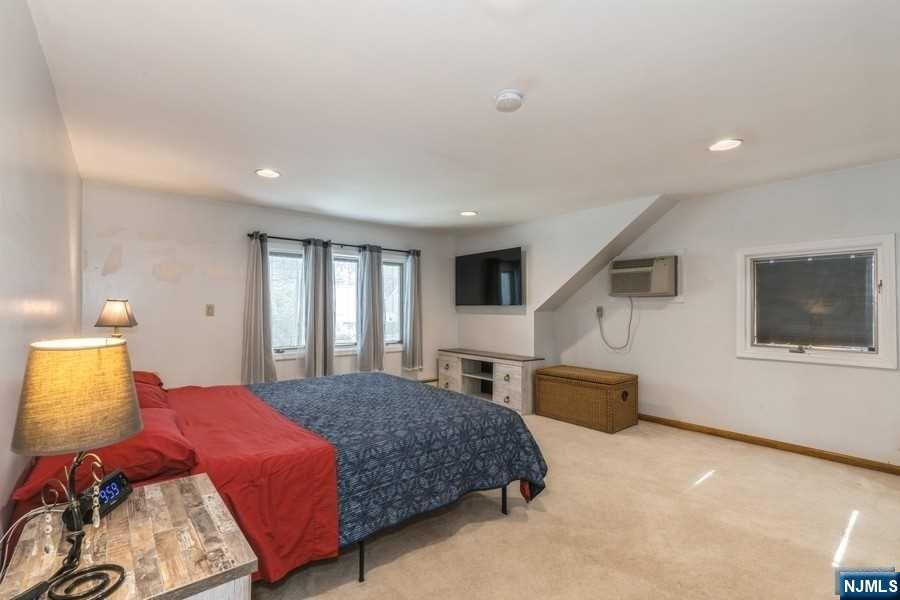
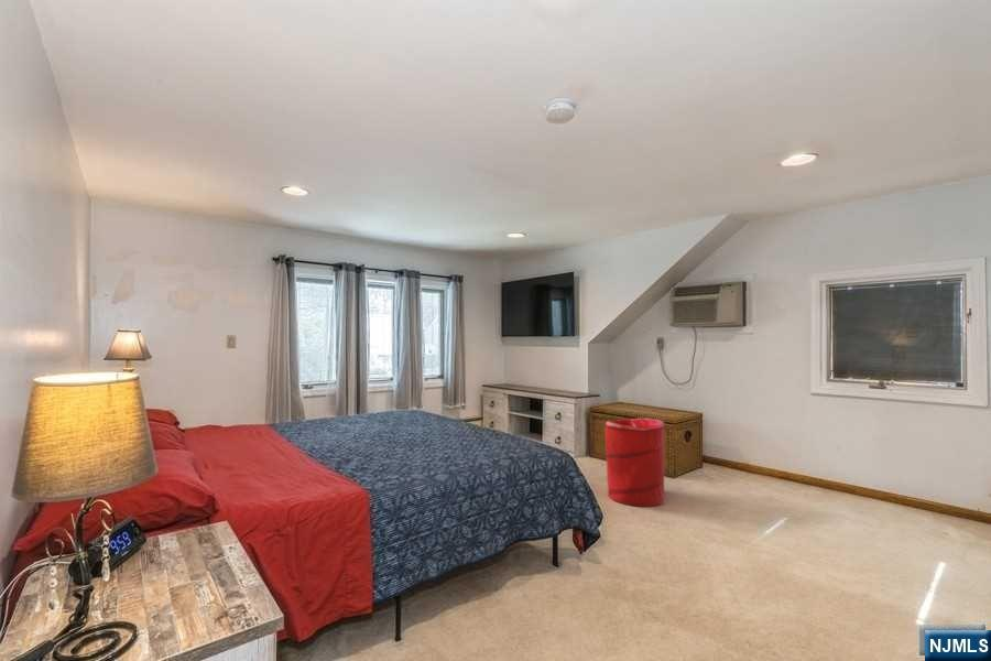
+ laundry hamper (634, 457)
